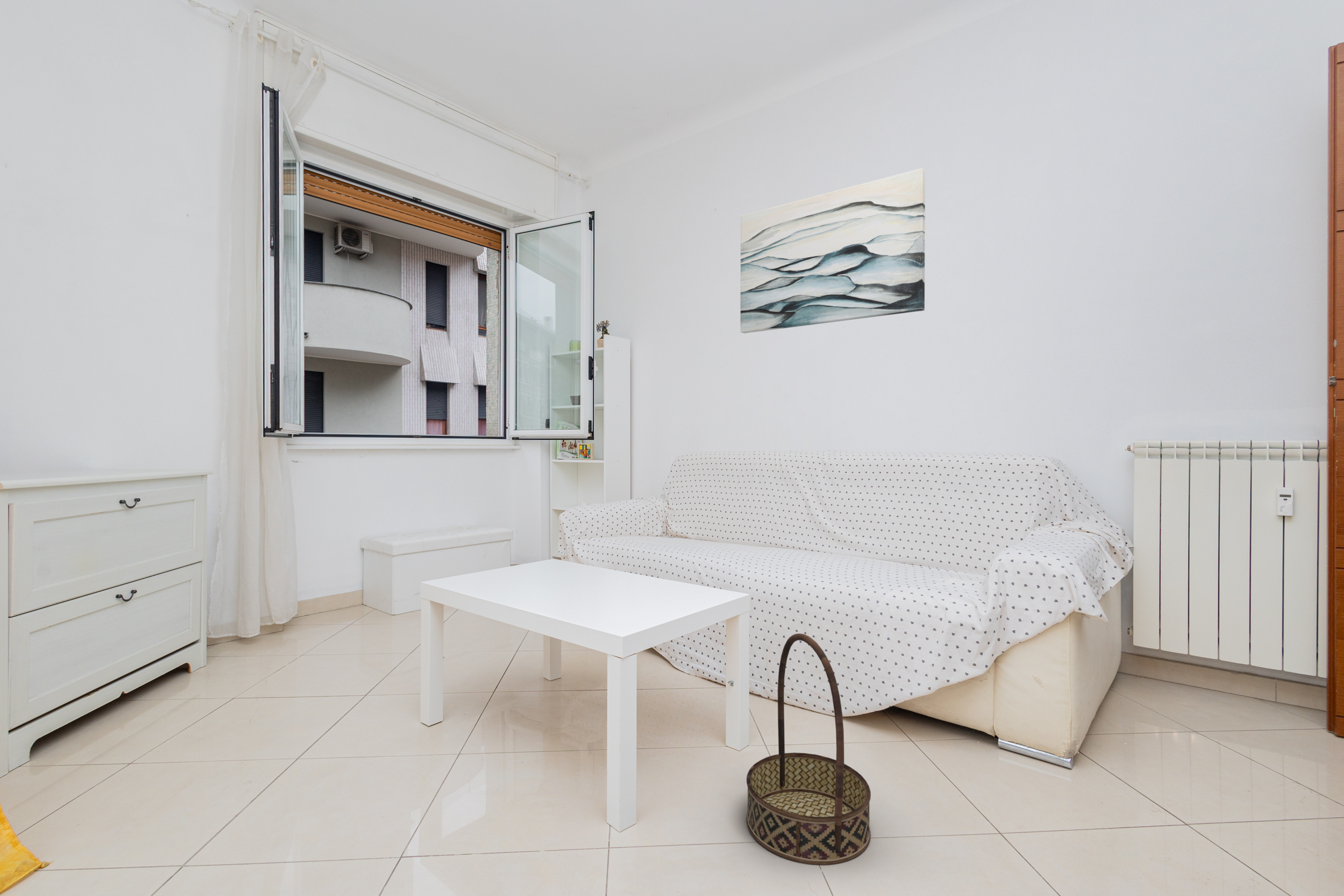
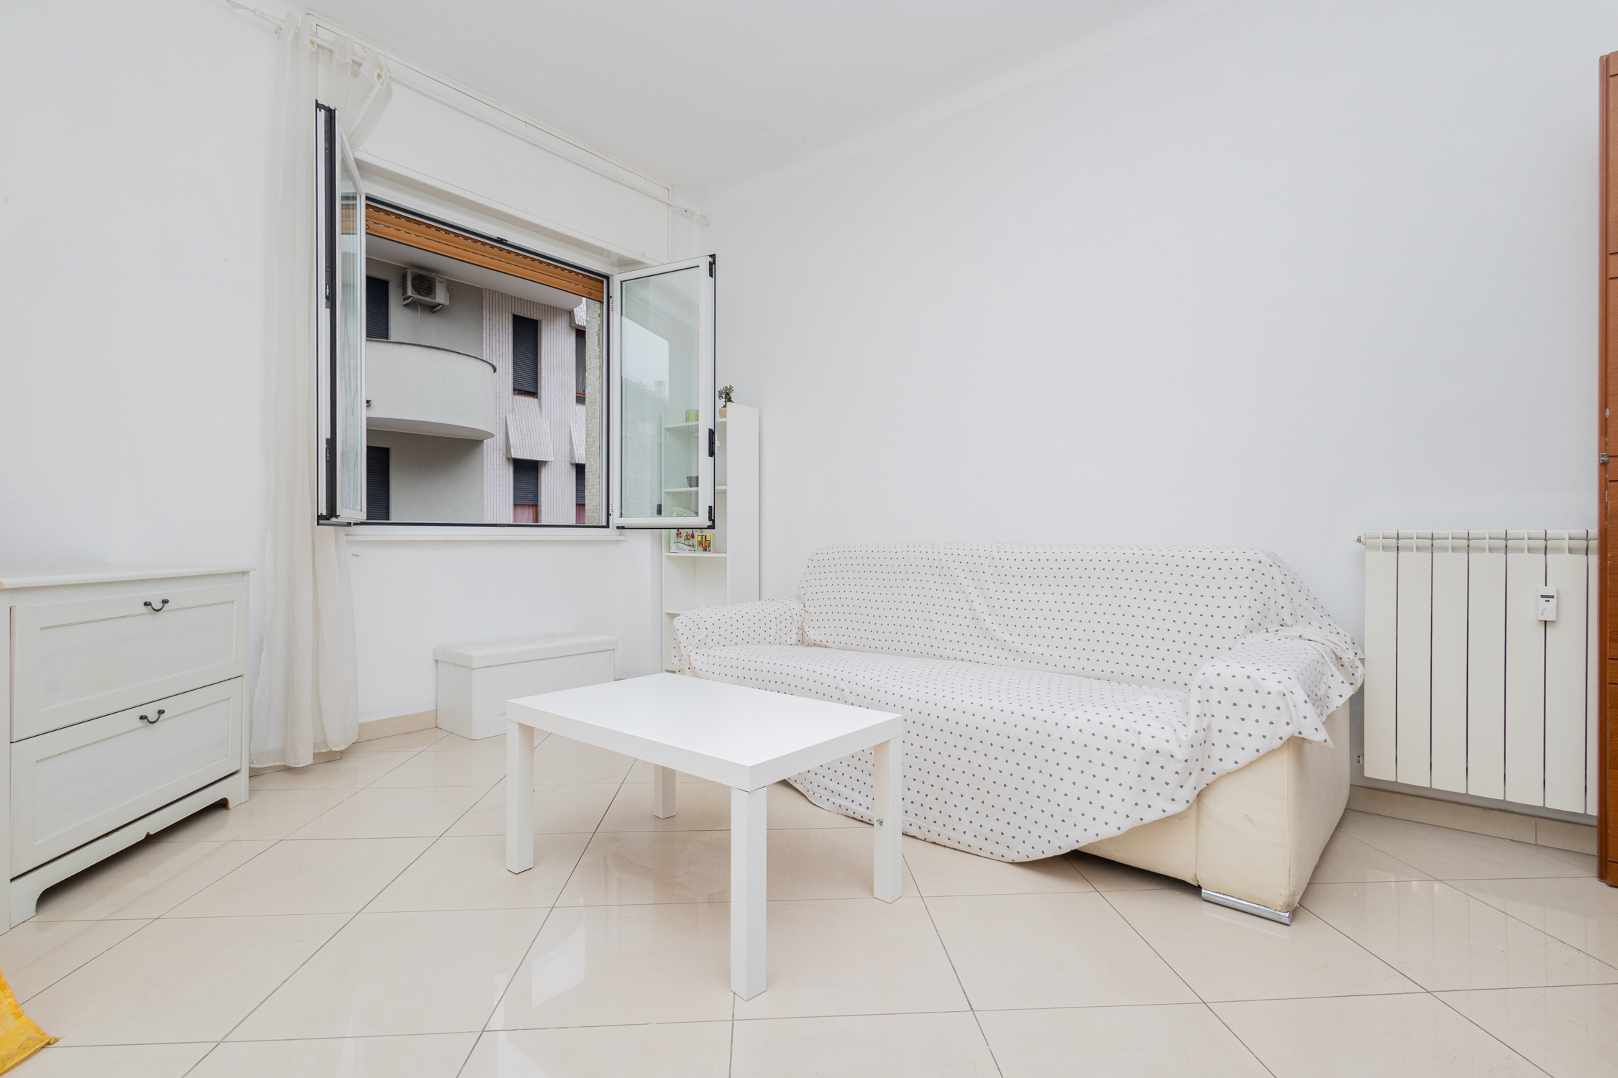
- basket (808, 753)
- wall art (824, 259)
